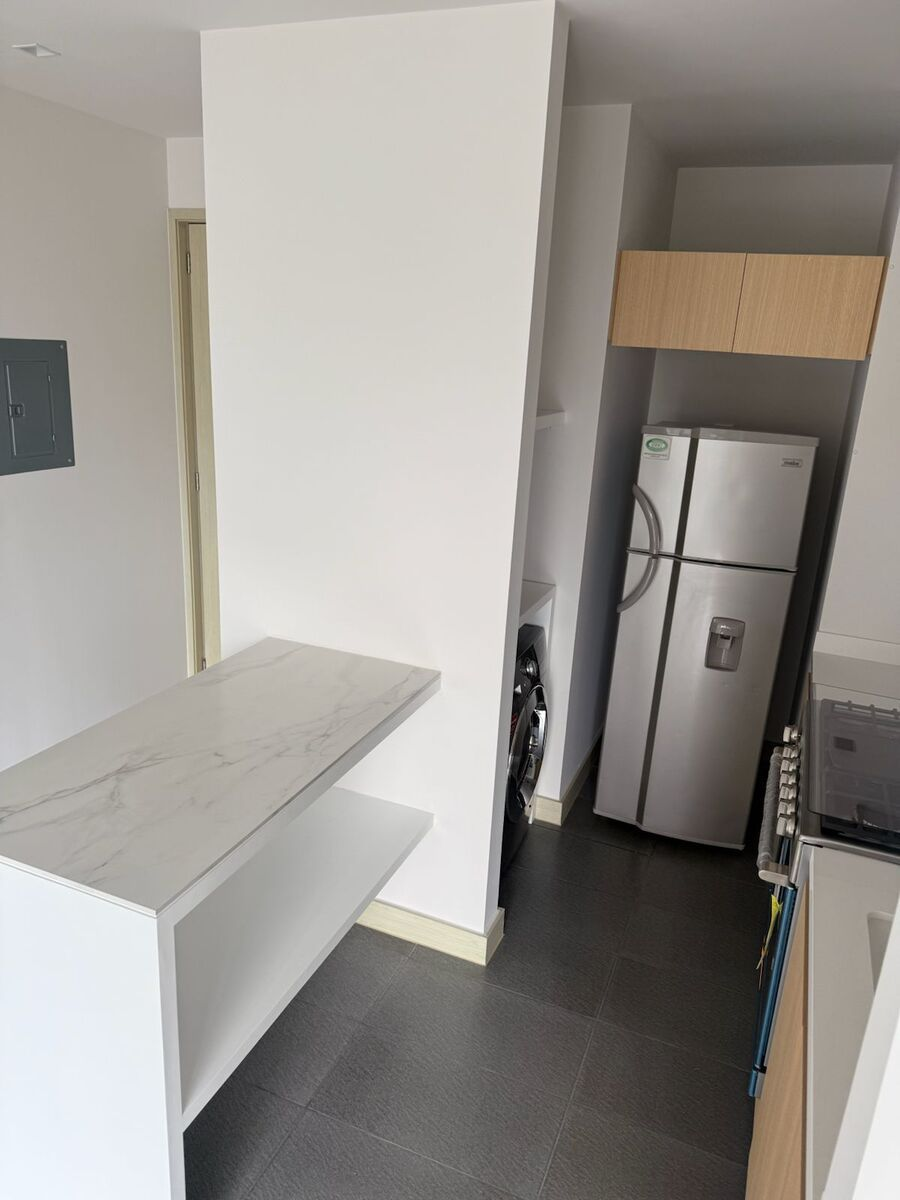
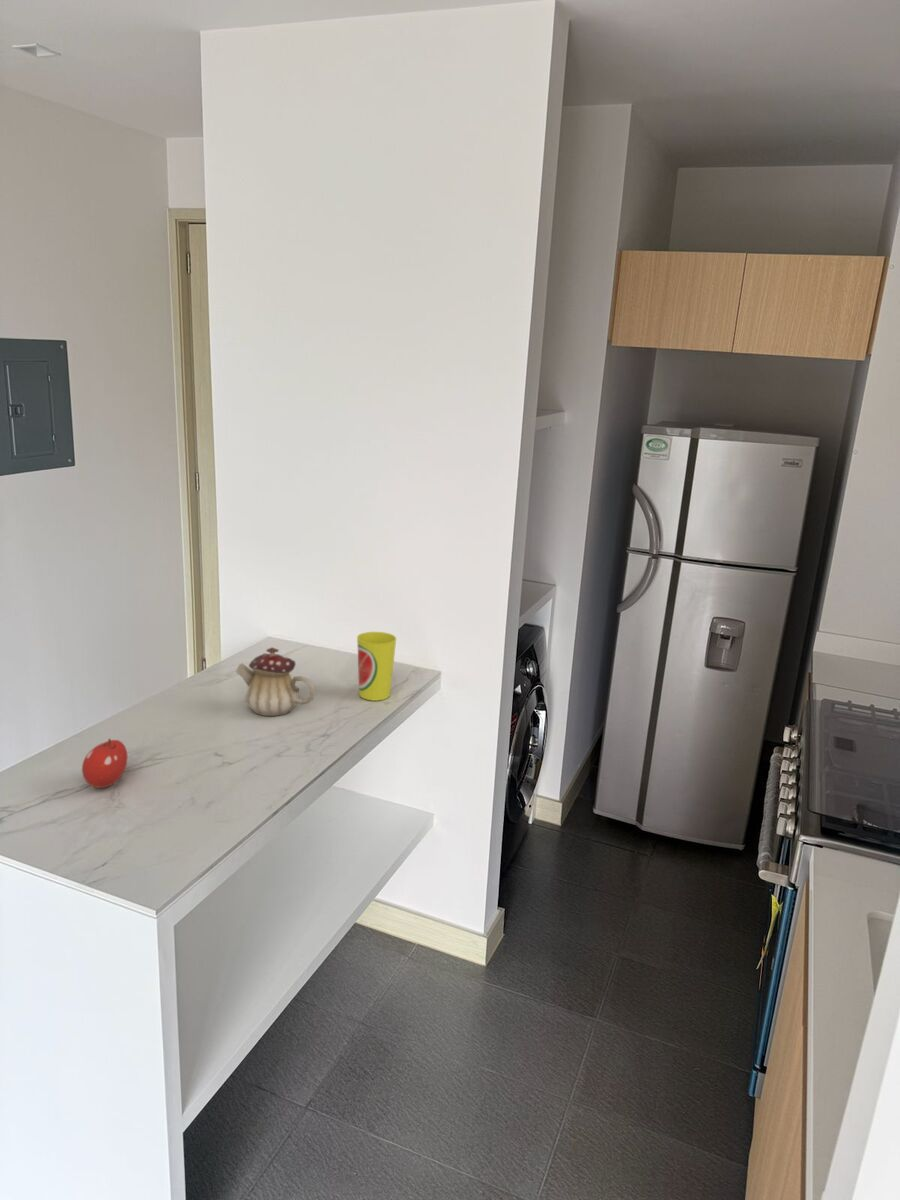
+ cup (375, 666)
+ fruit (105, 761)
+ teapot (275, 678)
